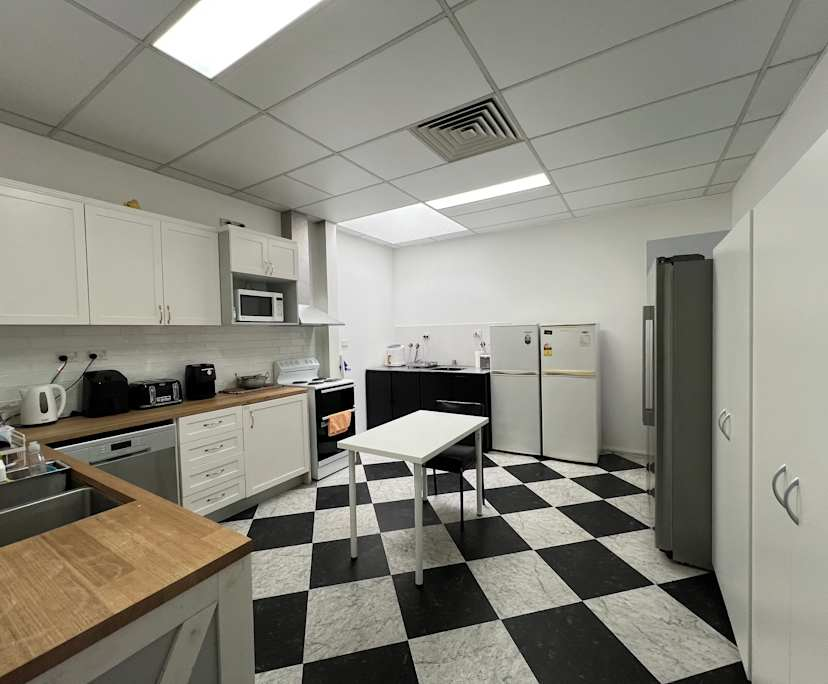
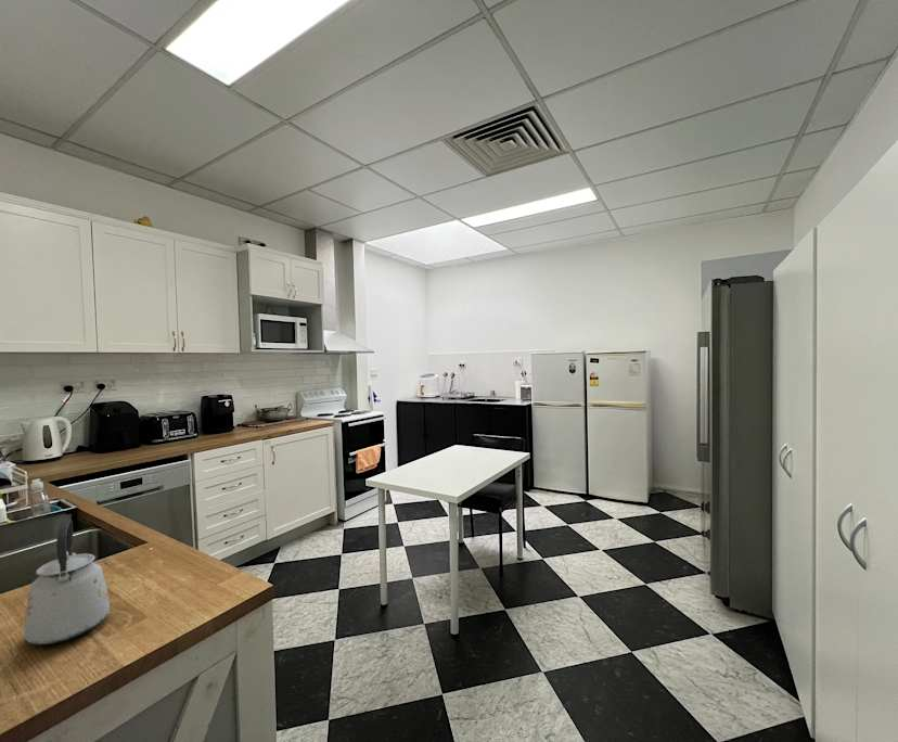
+ kettle (68, 572)
